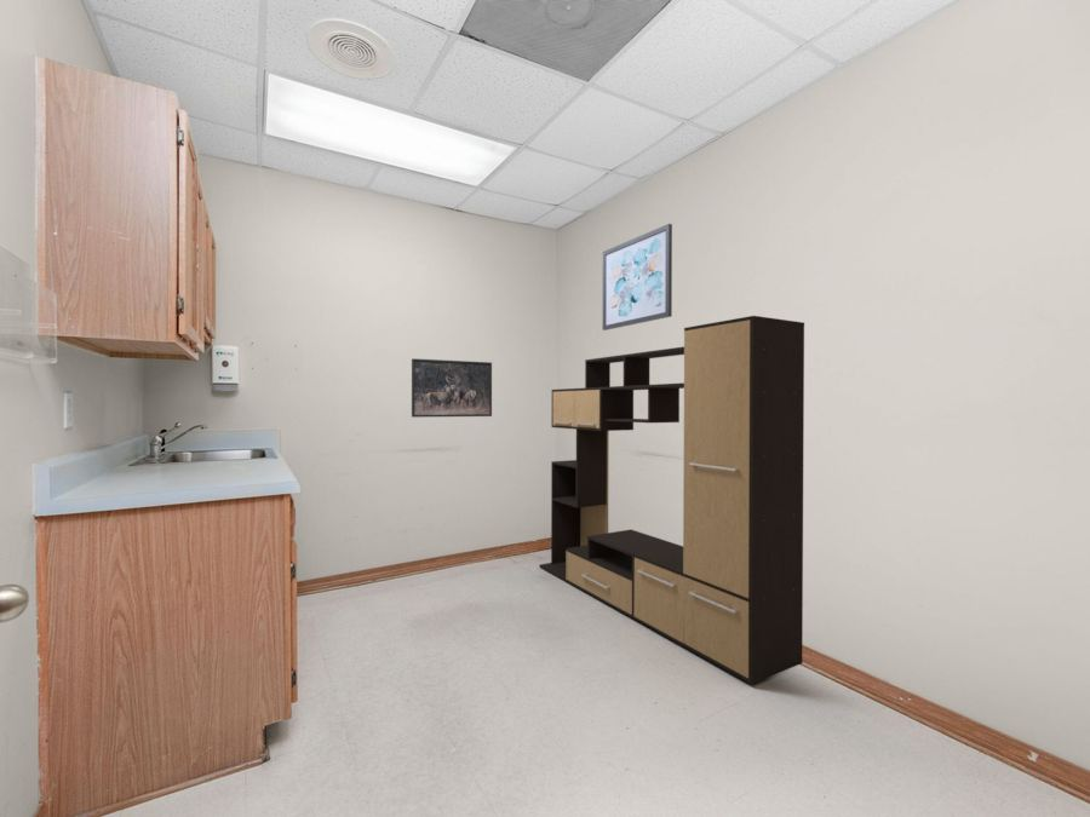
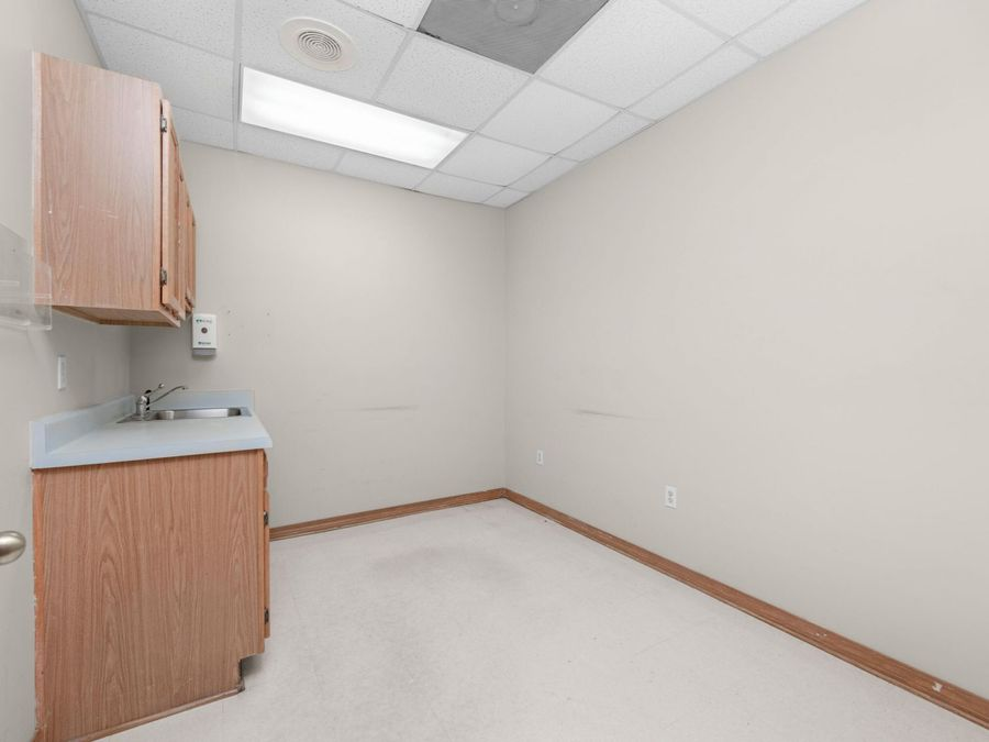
- media console (607, 473)
- wall art (633, 281)
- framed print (453, 389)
